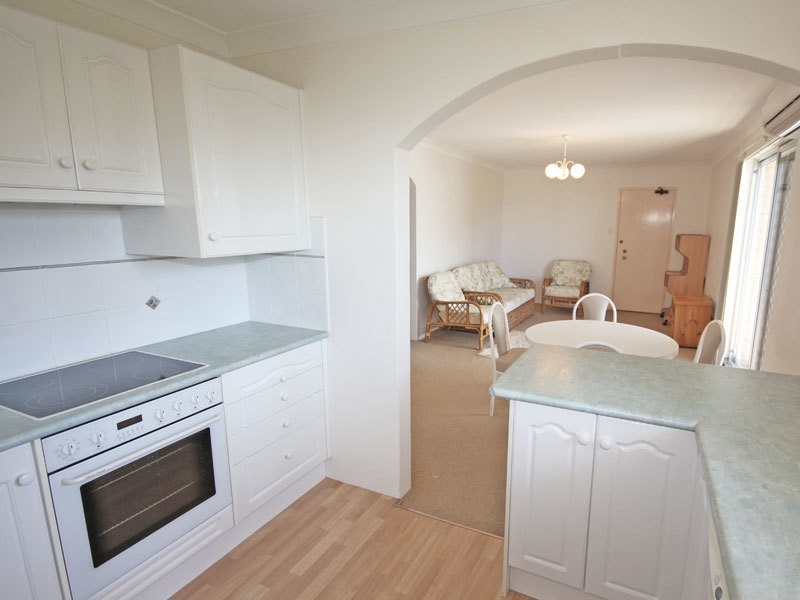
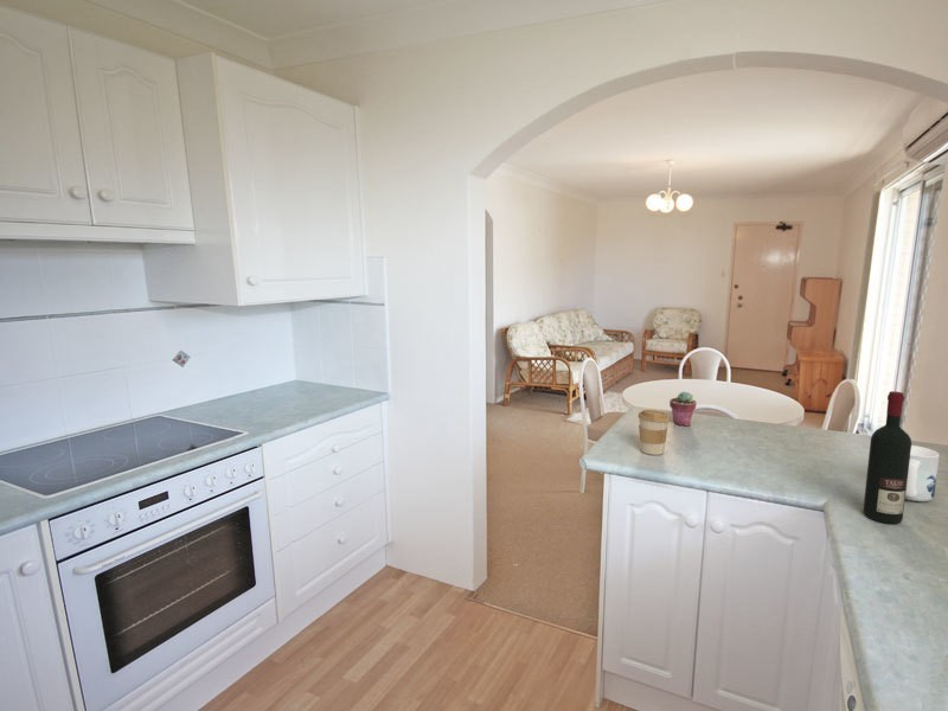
+ mug (914, 474)
+ coffee cup (653, 430)
+ alcohol (889, 455)
+ potted succulent (683, 406)
